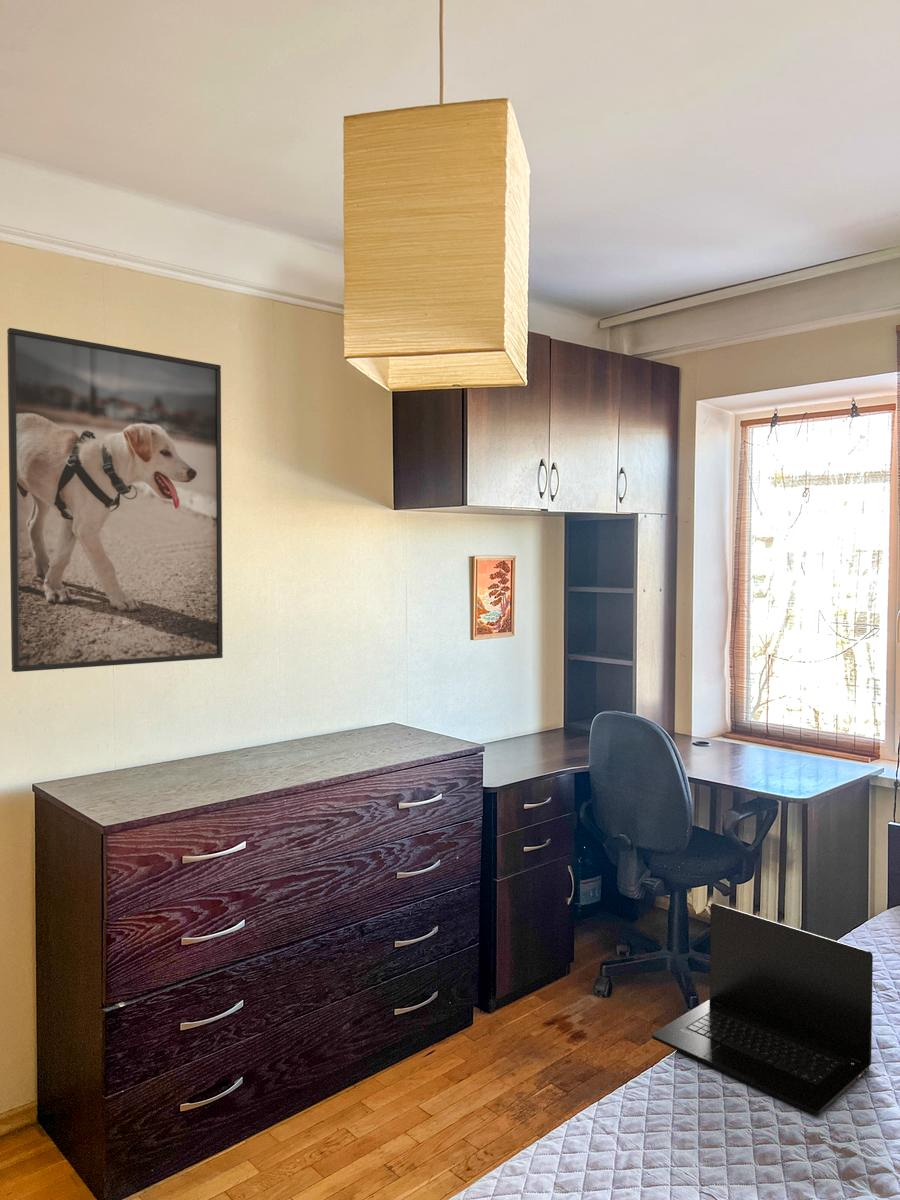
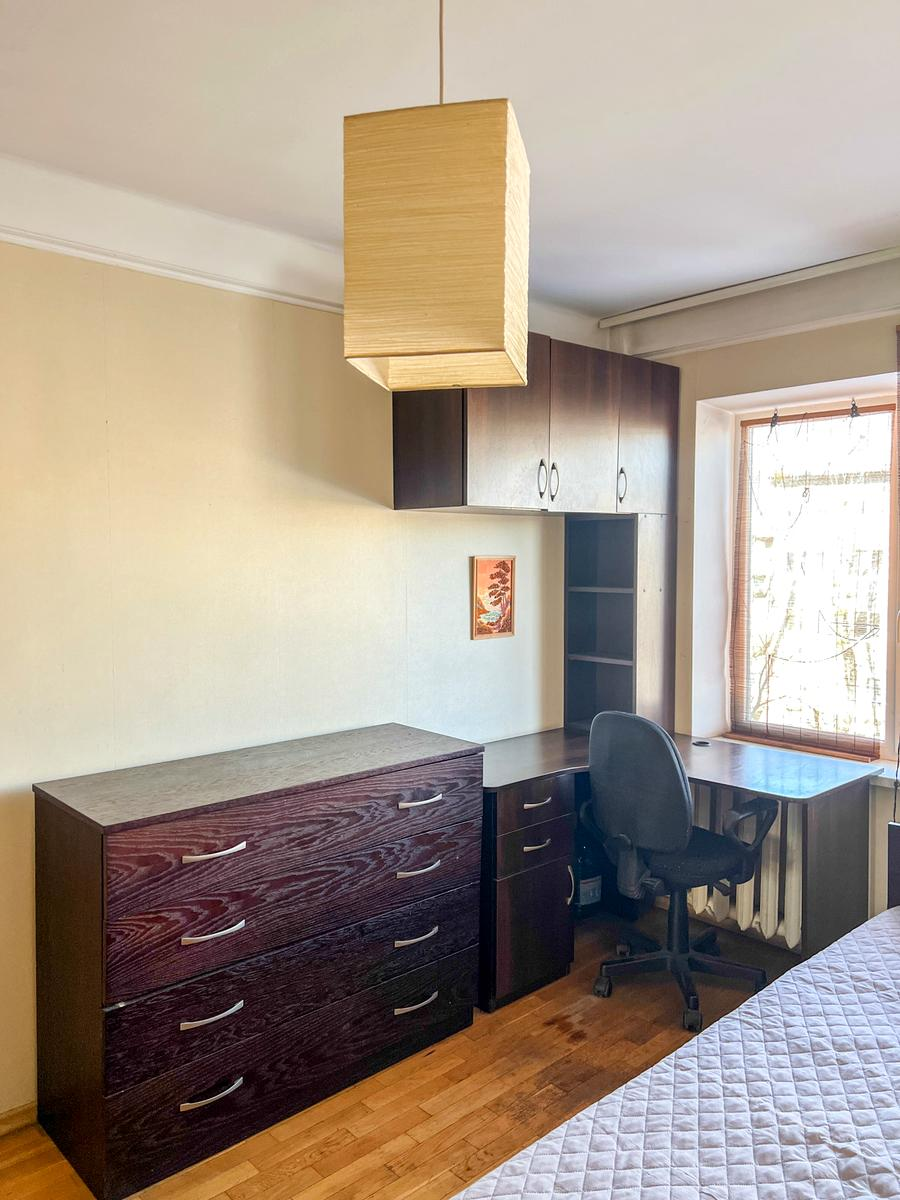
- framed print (123, 507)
- laptop (758, 997)
